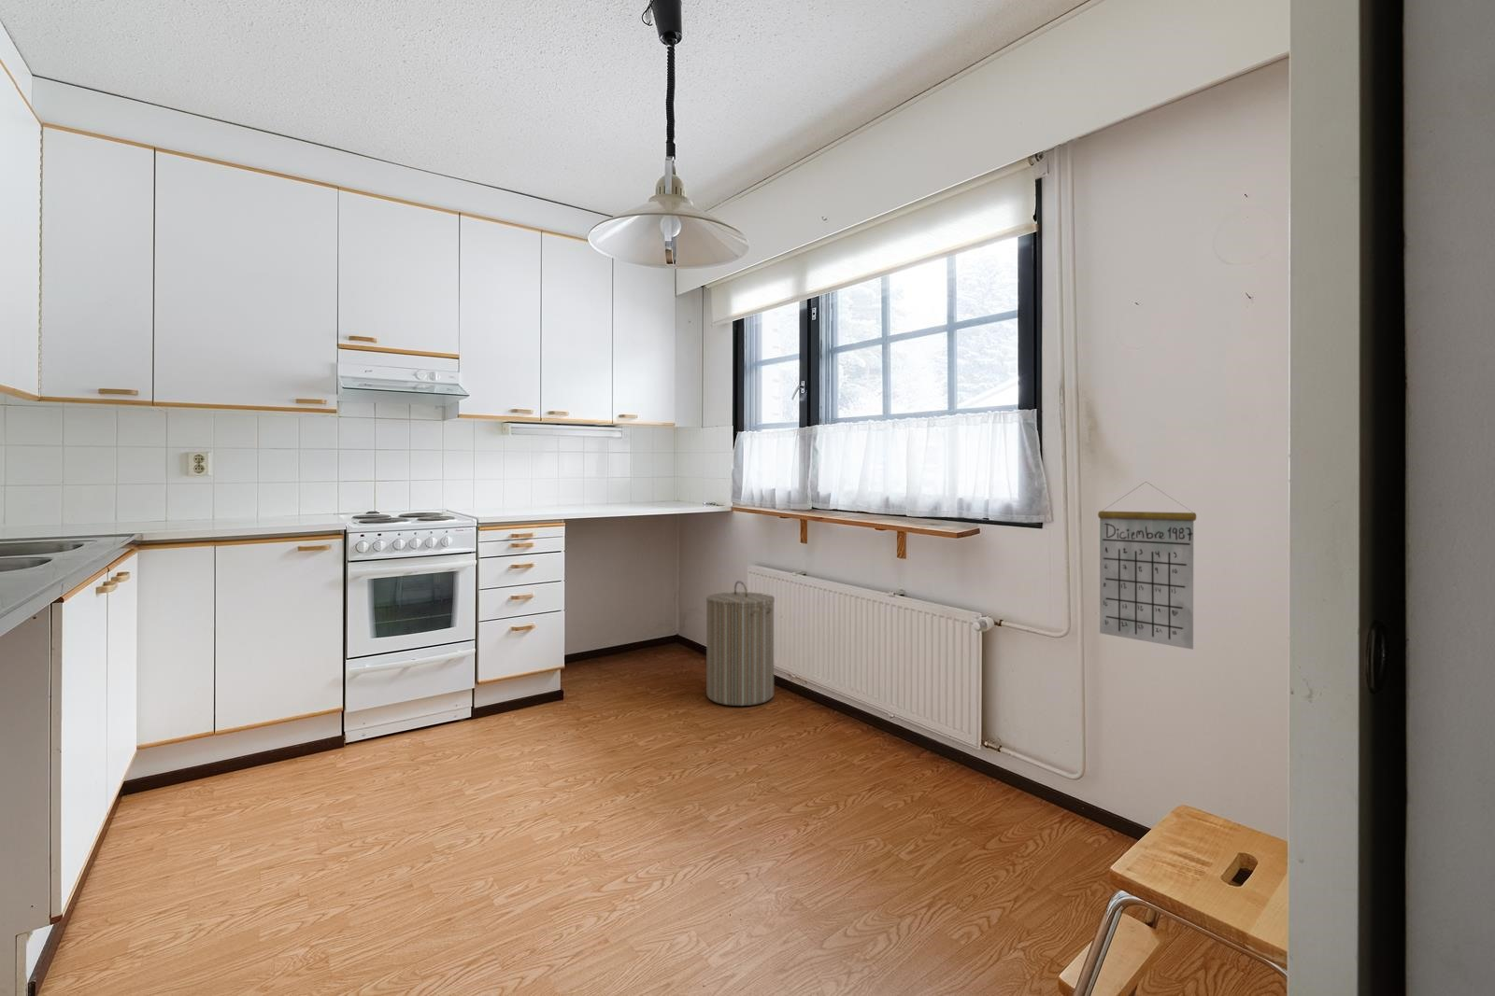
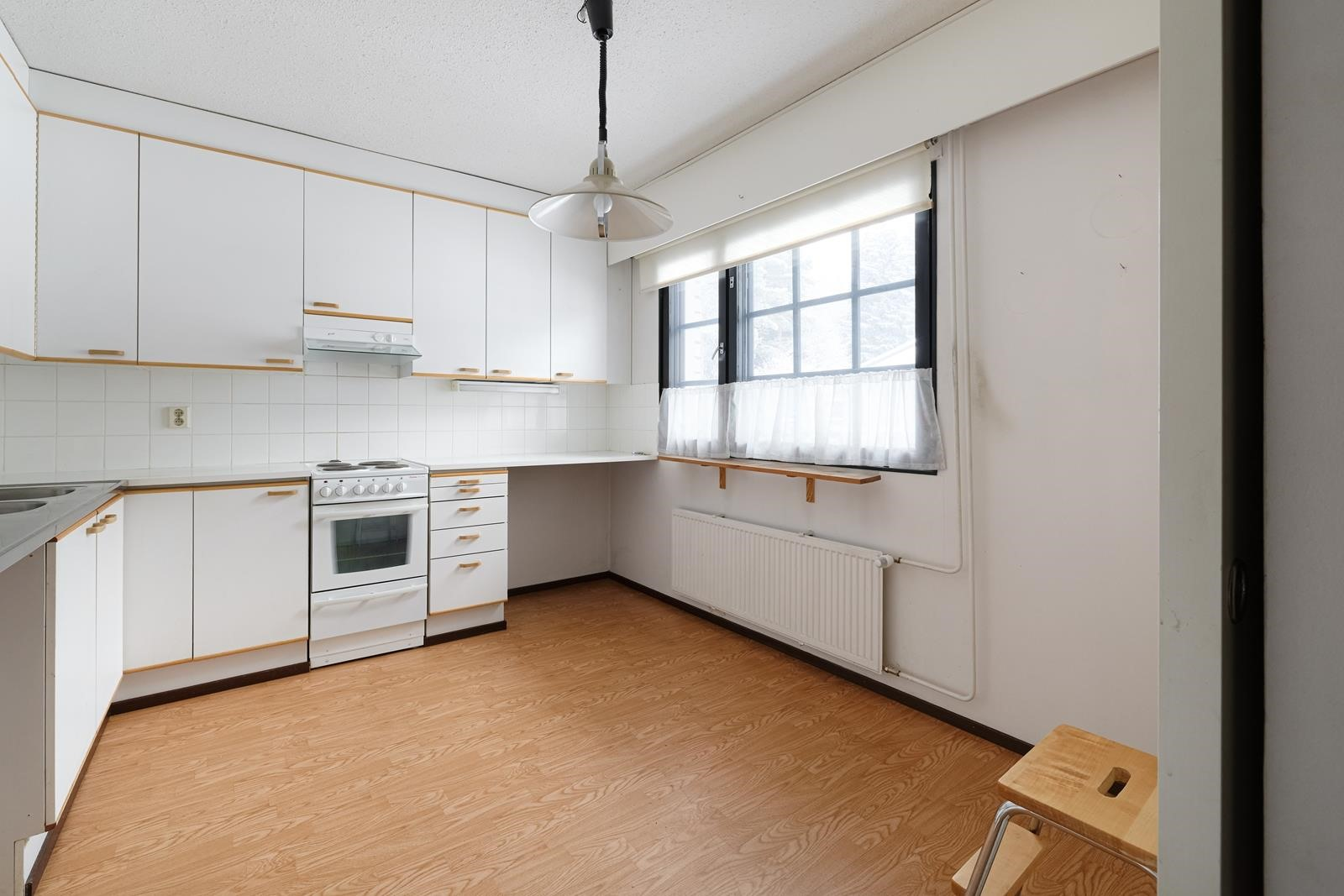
- laundry hamper (740, 638)
- calendar (1143, 561)
